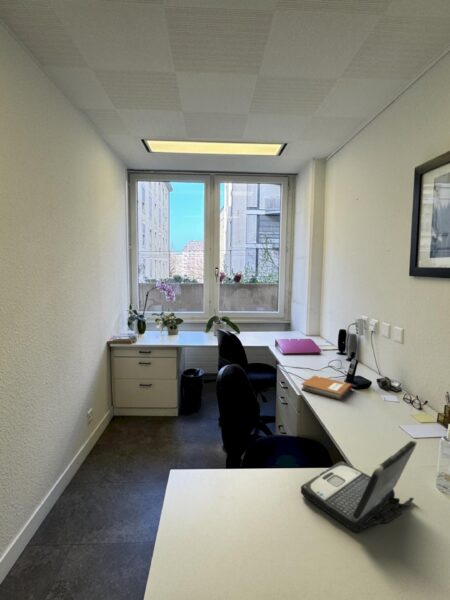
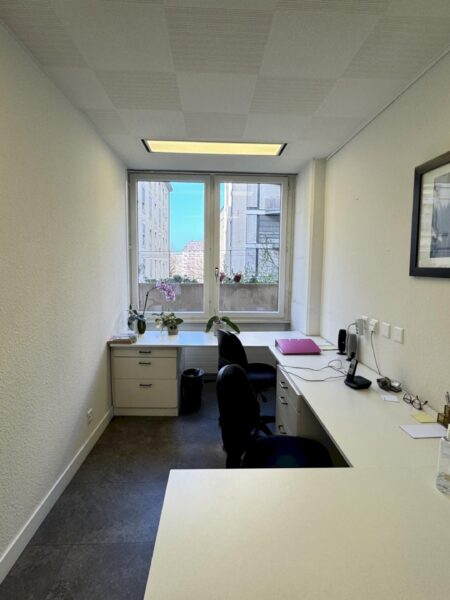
- laptop (358, 470)
- notebook (327, 386)
